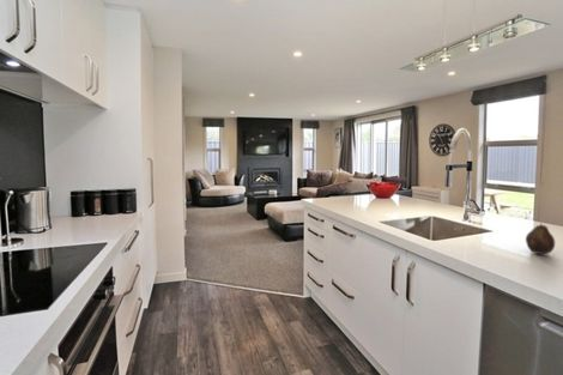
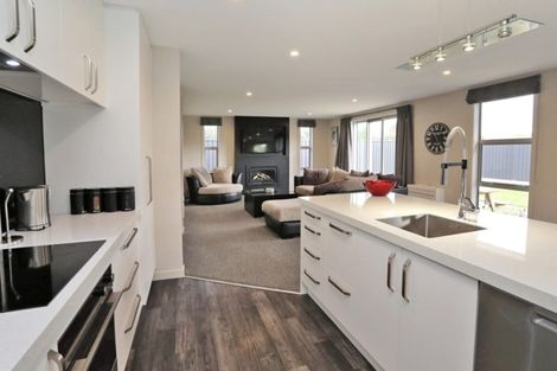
- fruit (540, 238)
